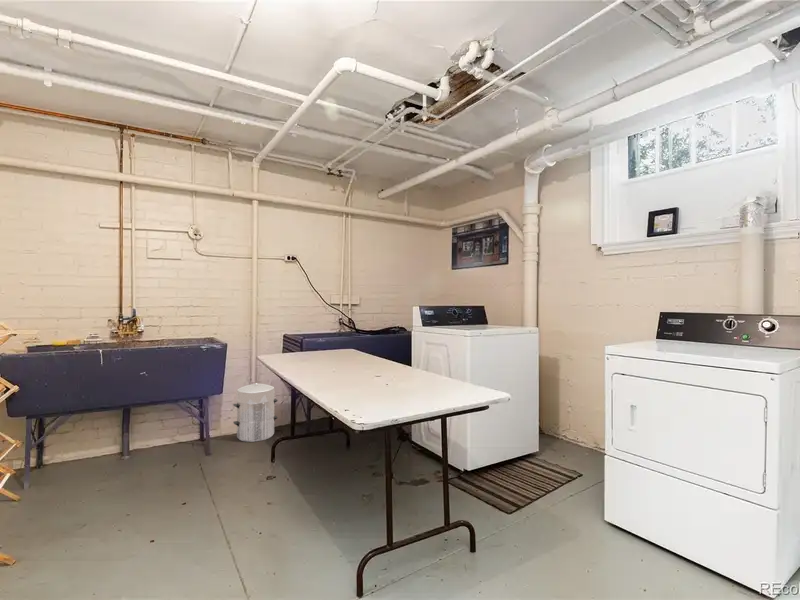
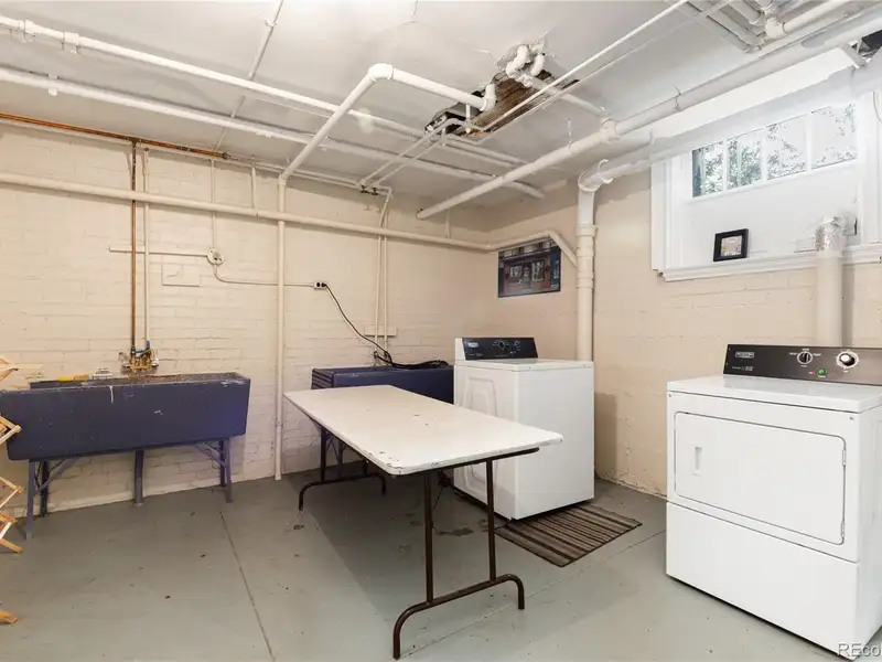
- waste bin (255, 408)
